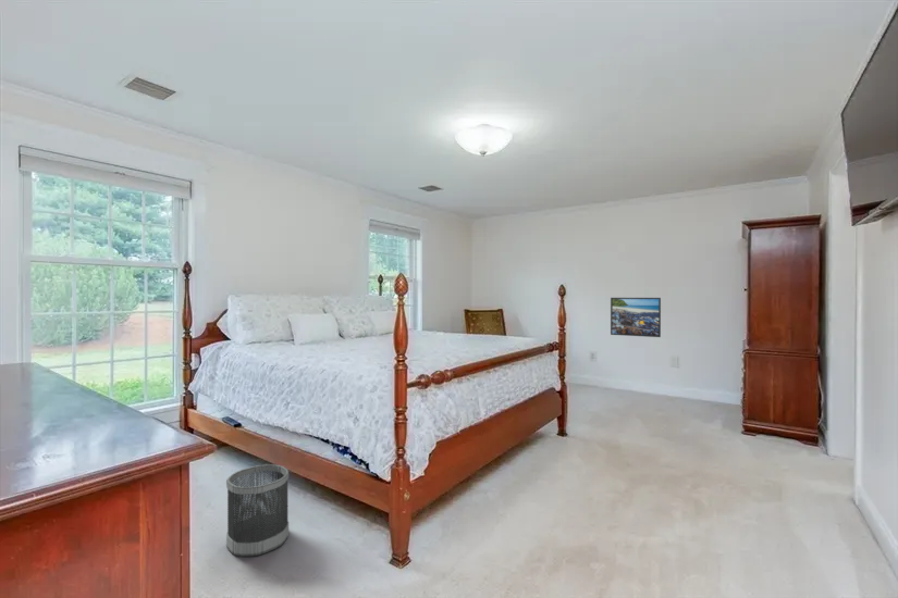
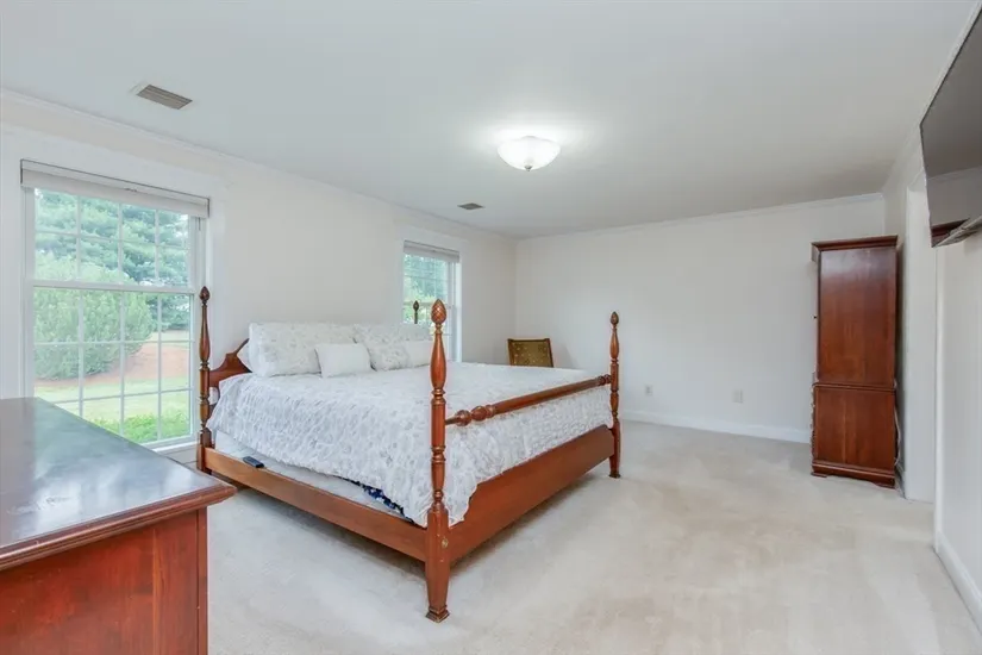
- wastebasket (258, 507)
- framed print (635, 316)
